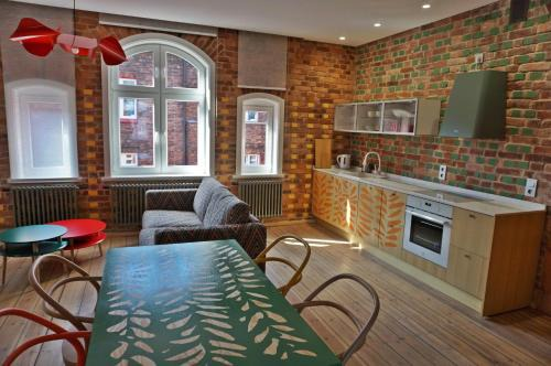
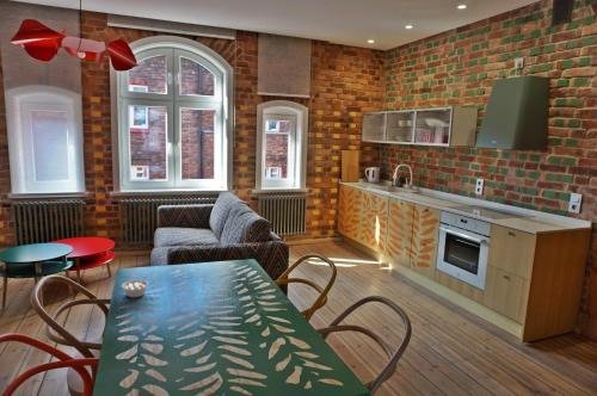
+ legume (135, 287)
